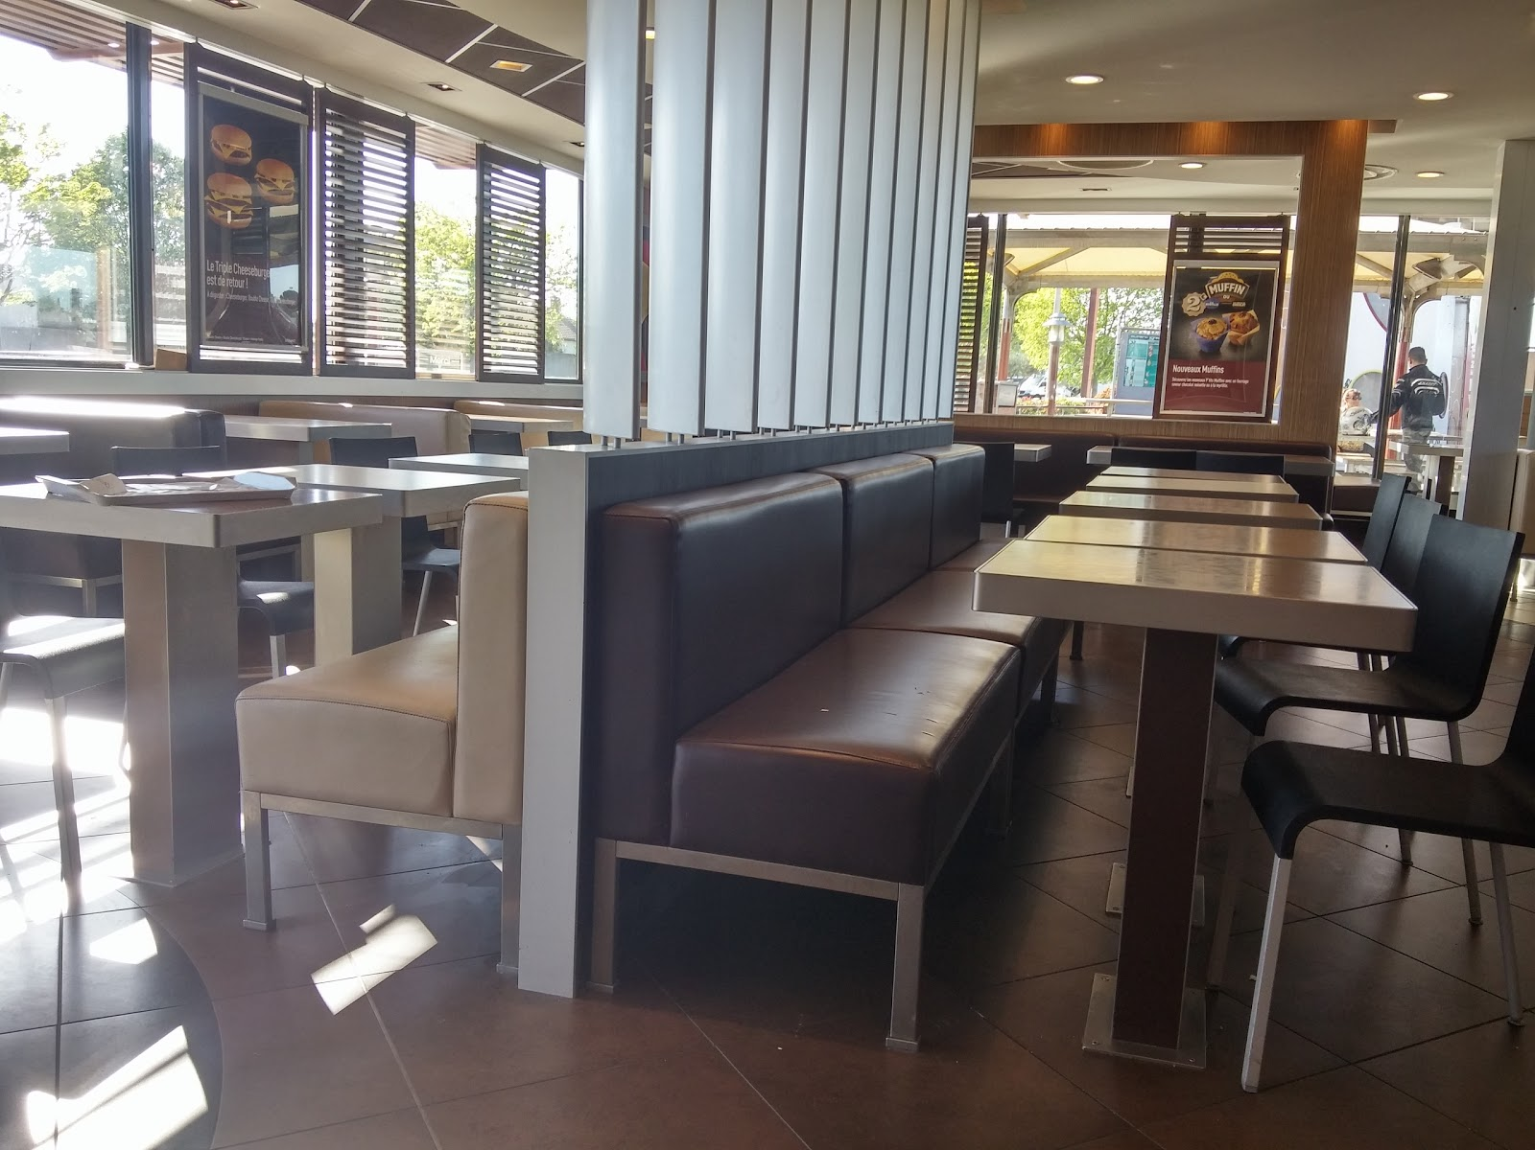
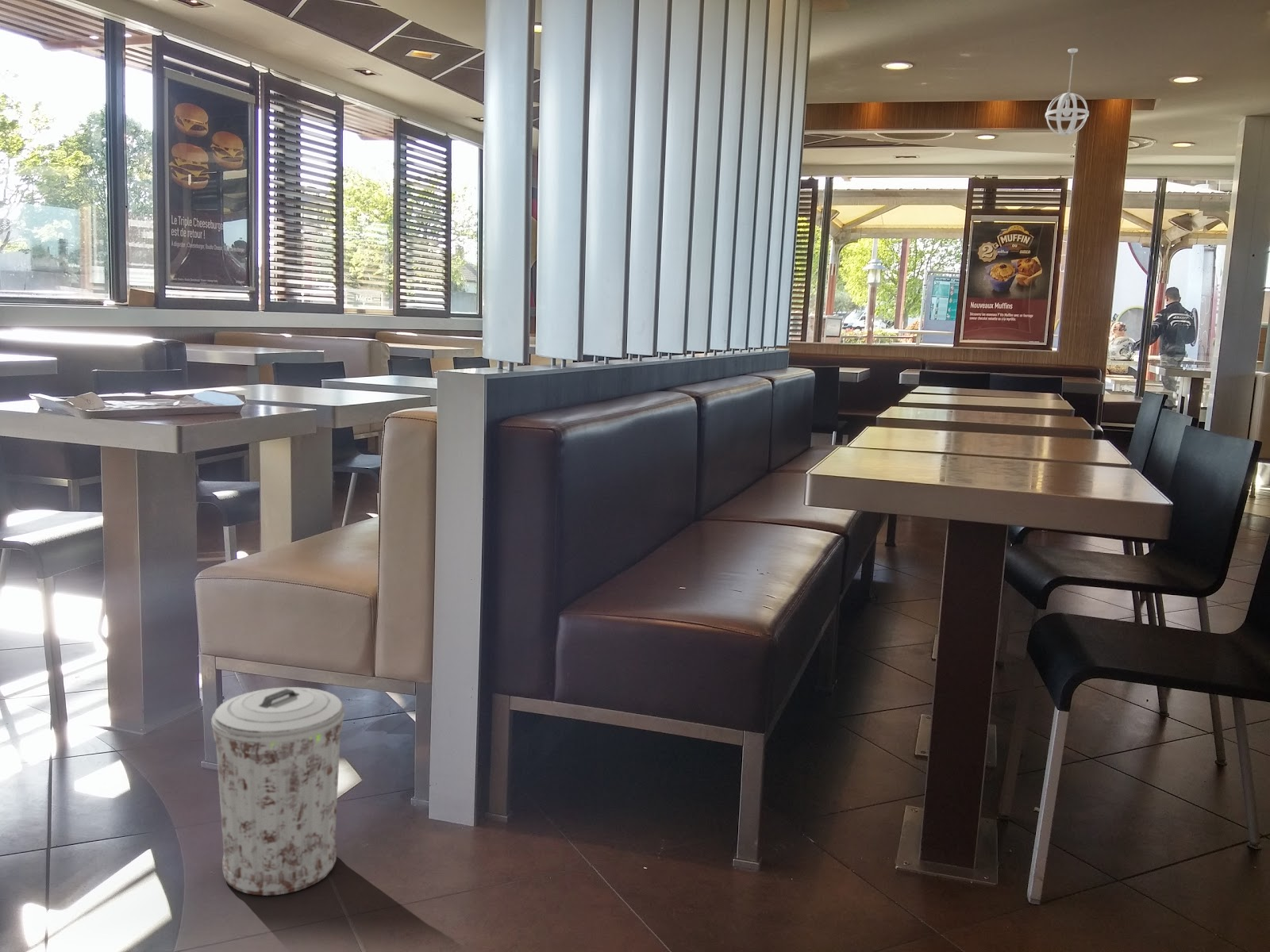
+ trash can (279, 781)
+ pendant light (1068, 93)
